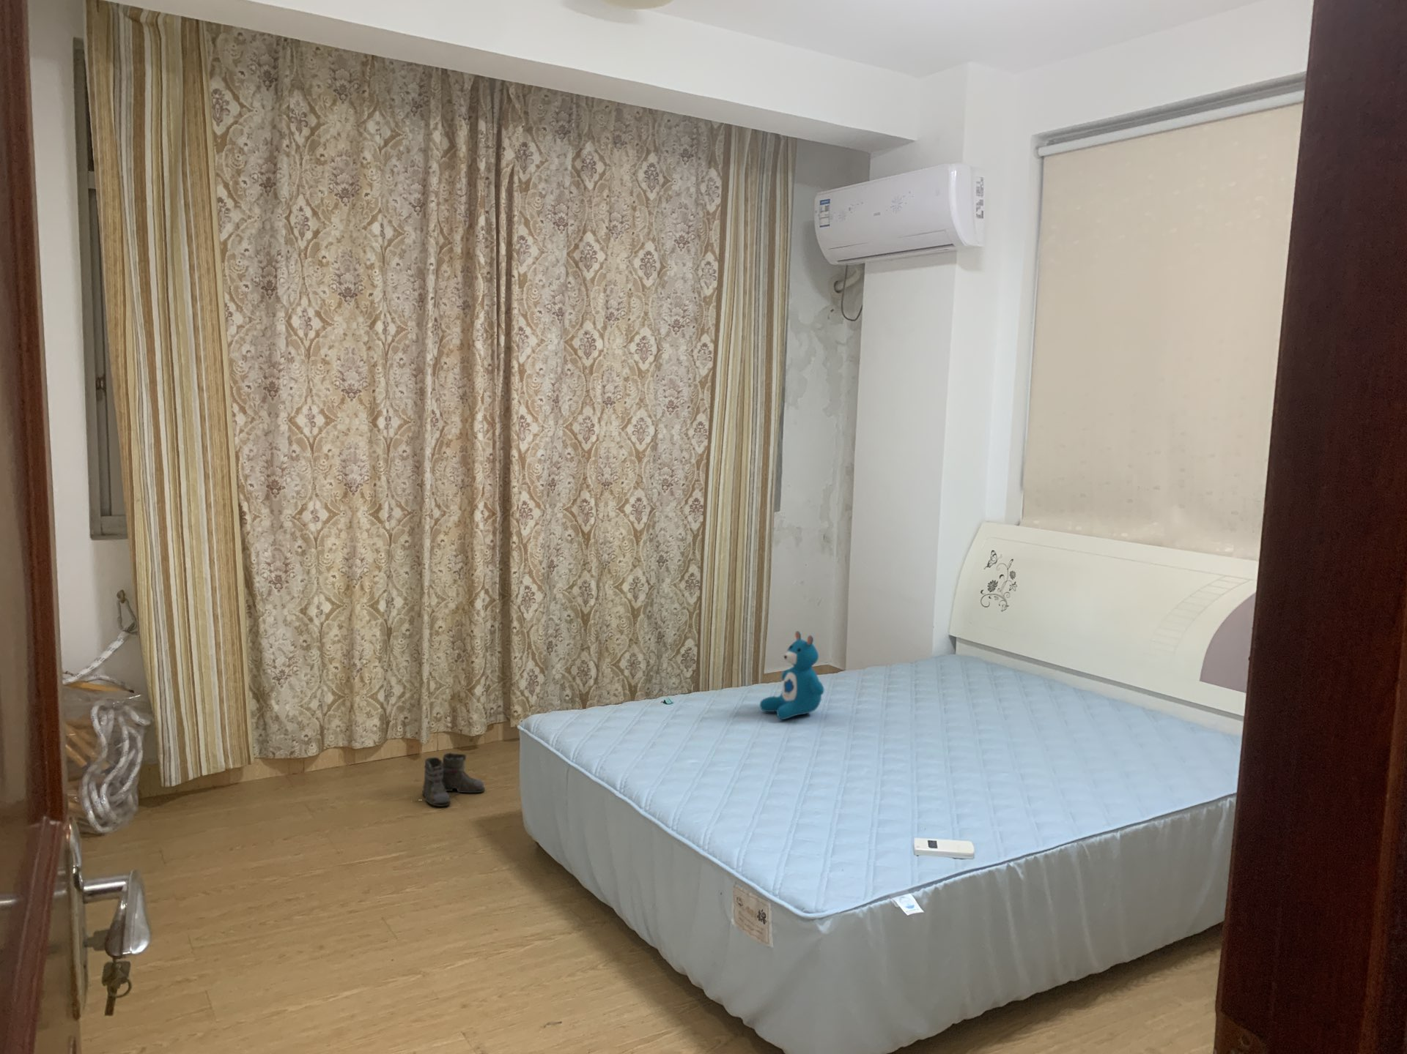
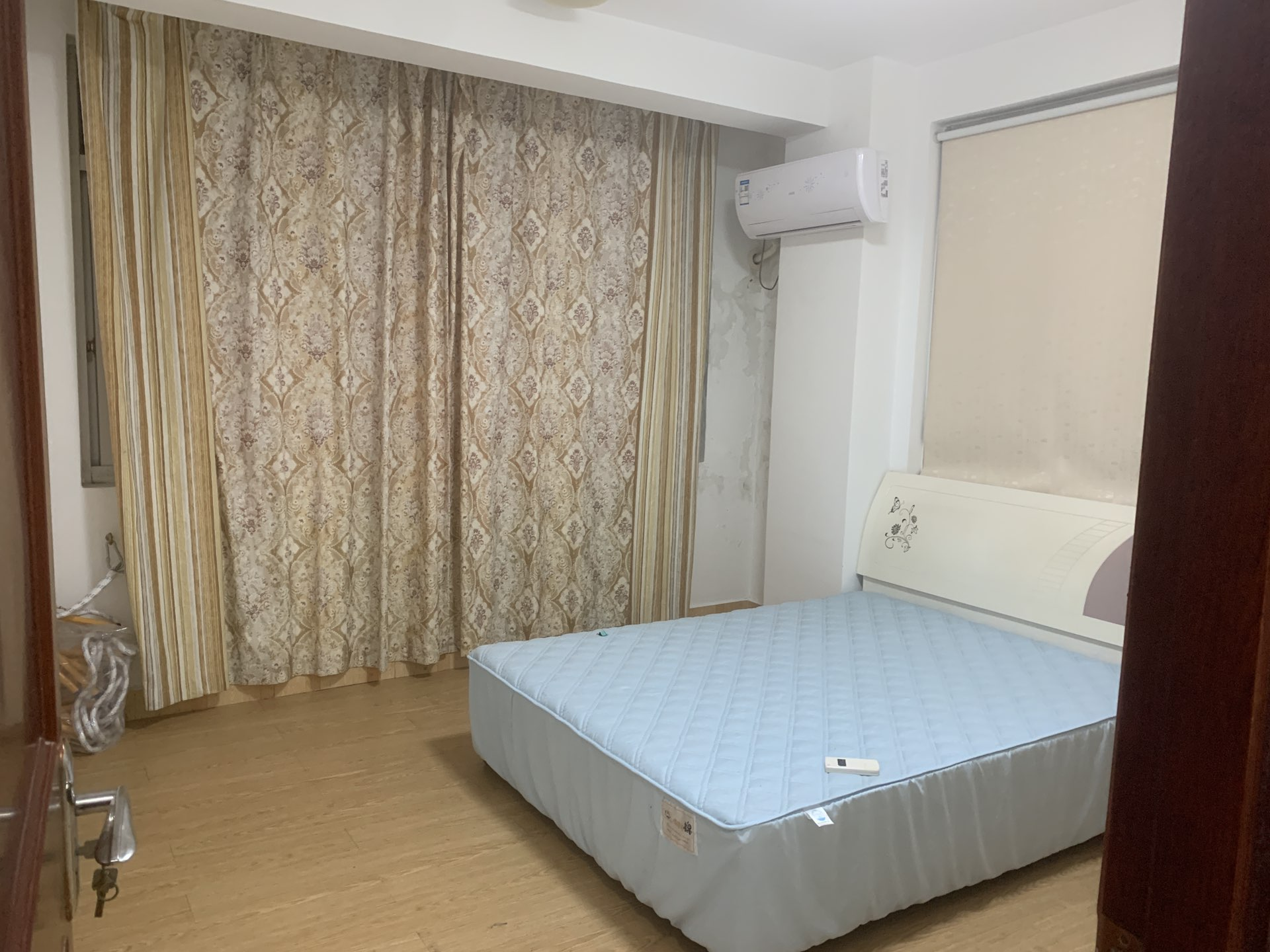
- teddy bear (792, 673)
- boots (448, 777)
